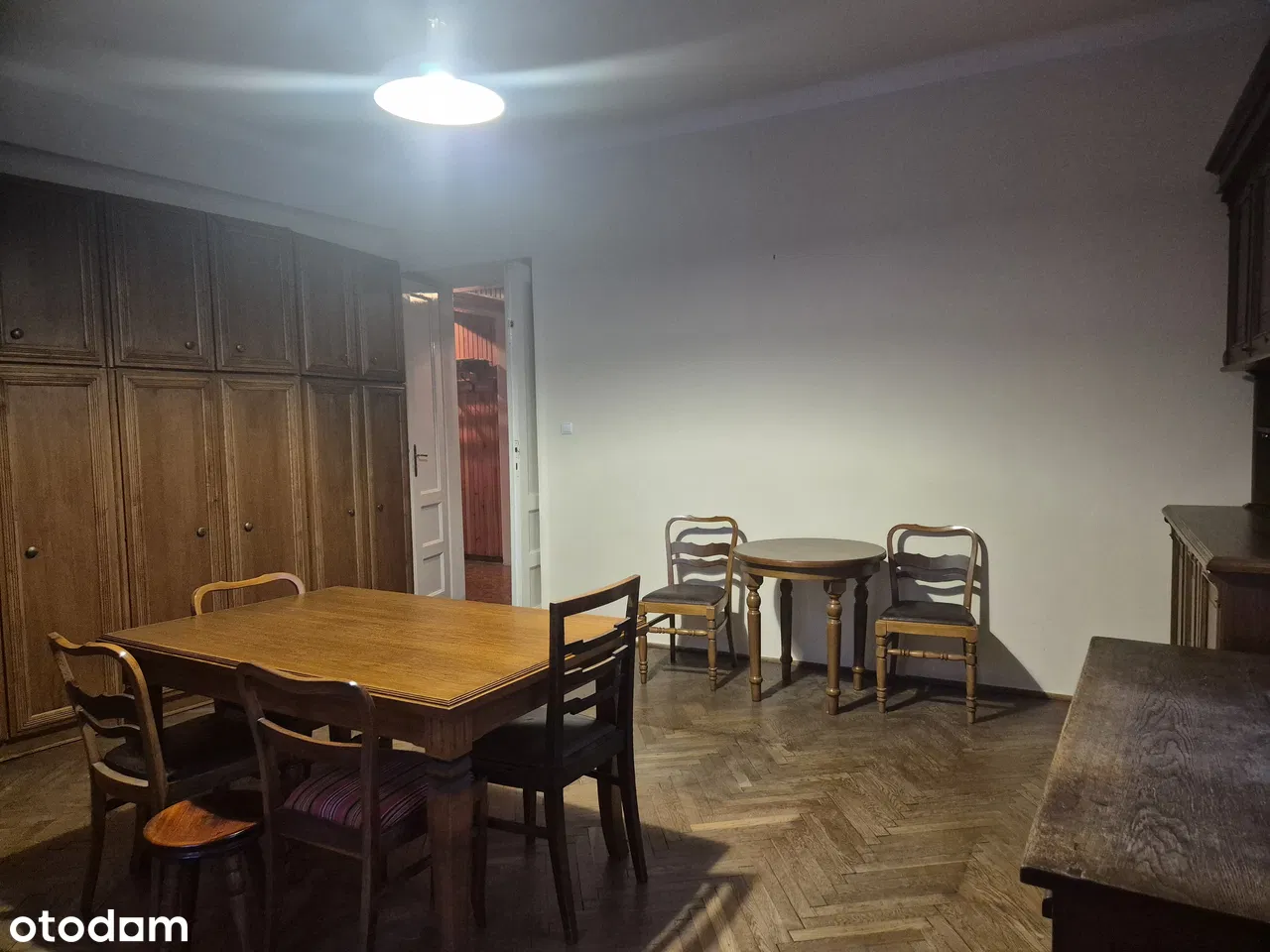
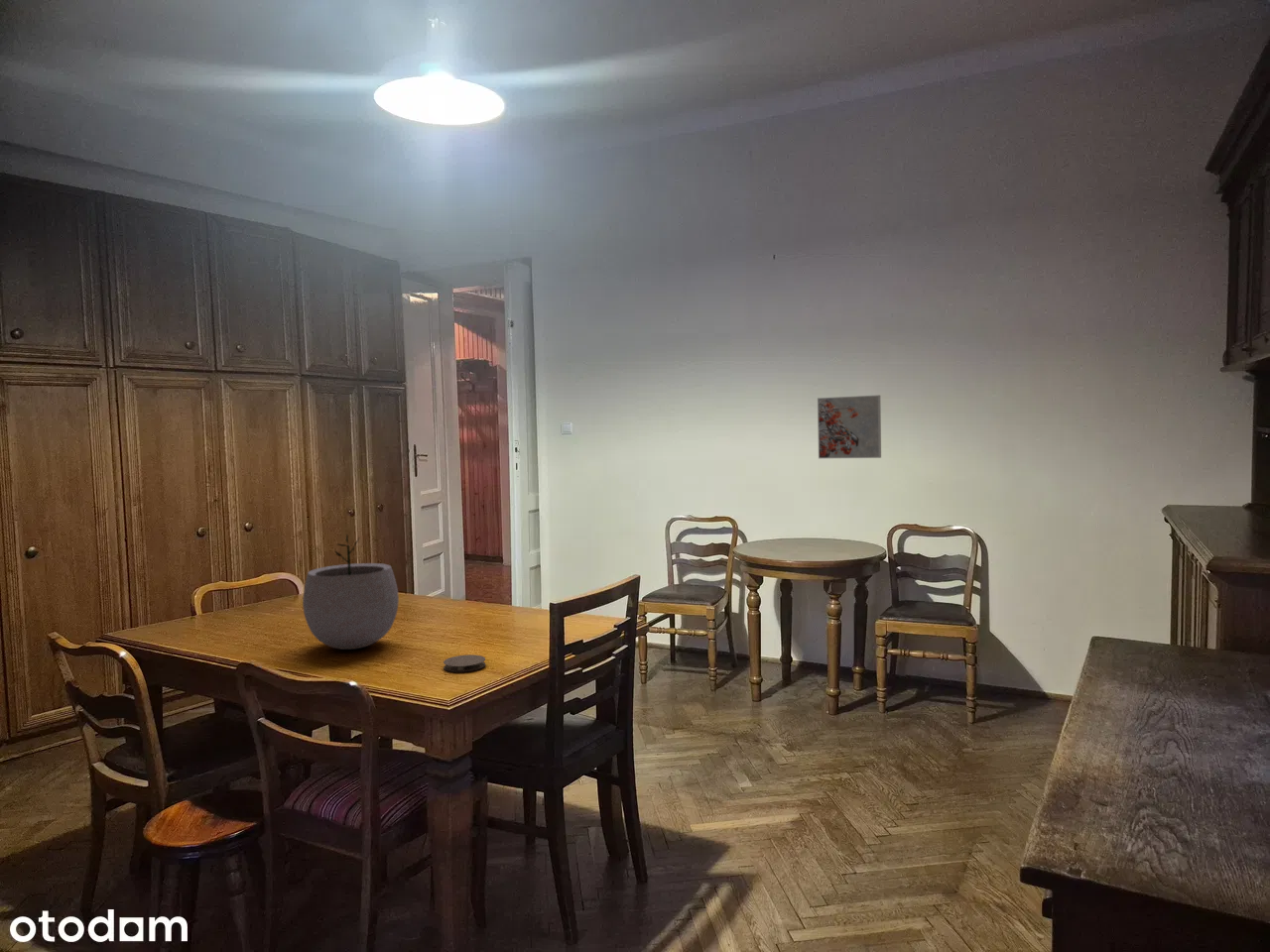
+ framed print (848, 427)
+ plant pot (350, 590)
+ coaster (464, 662)
